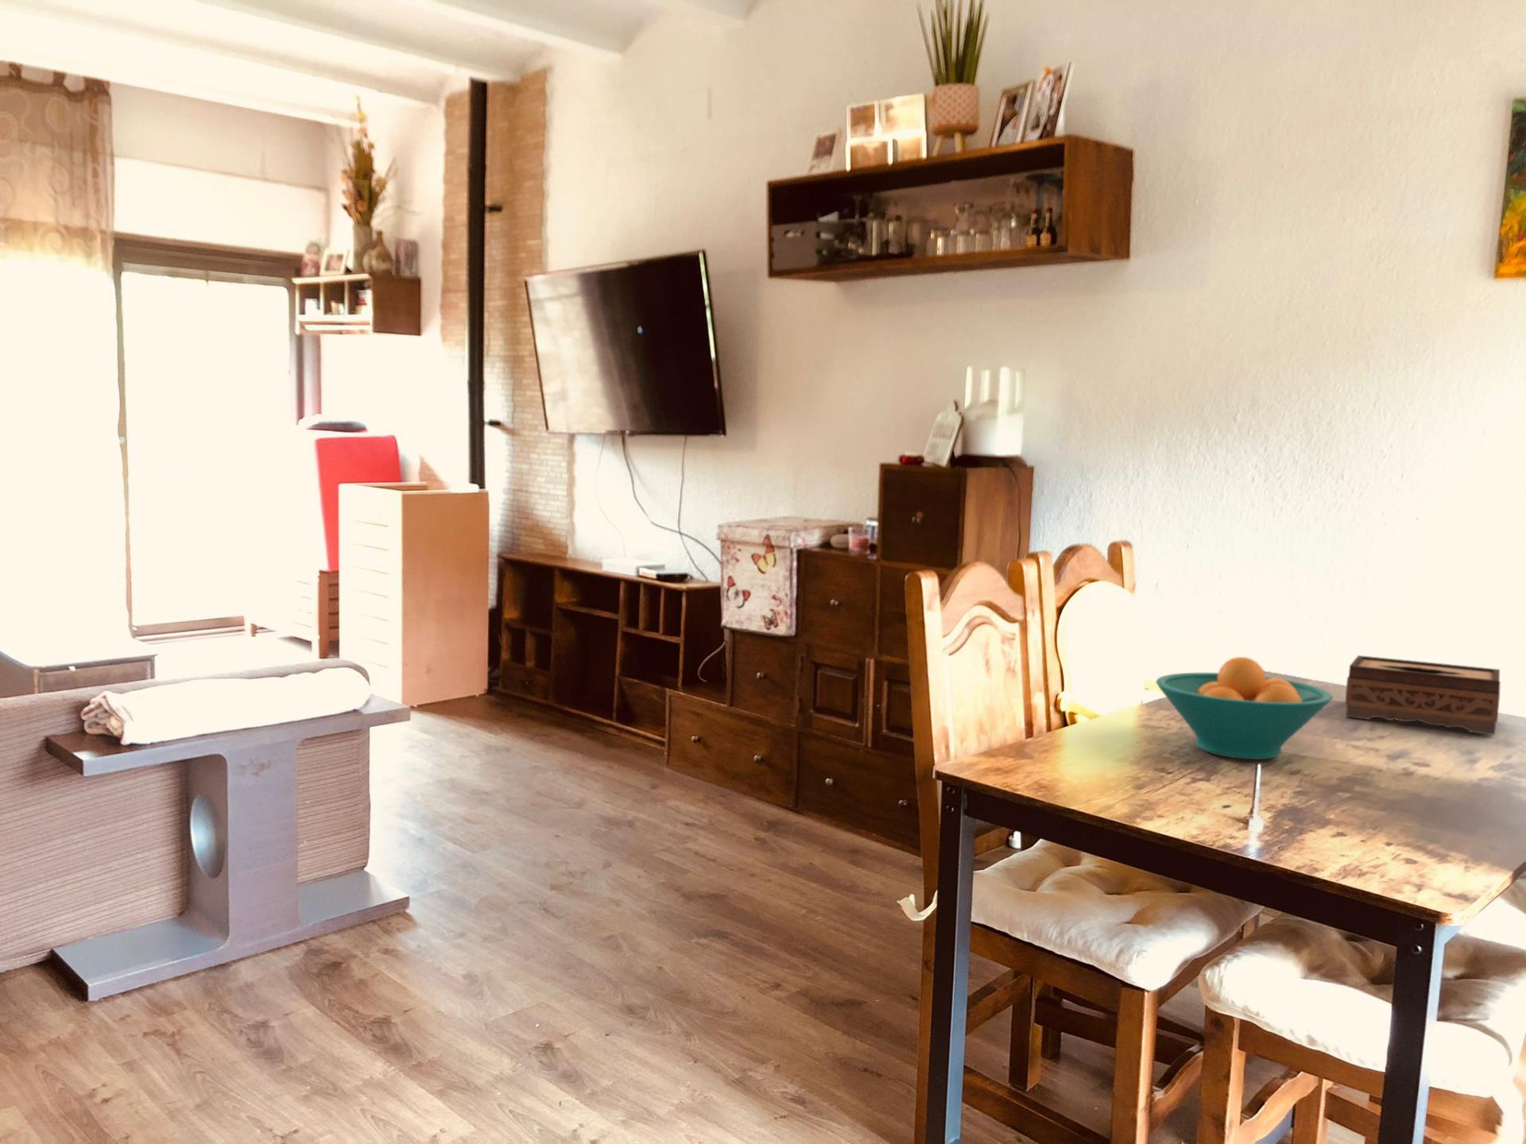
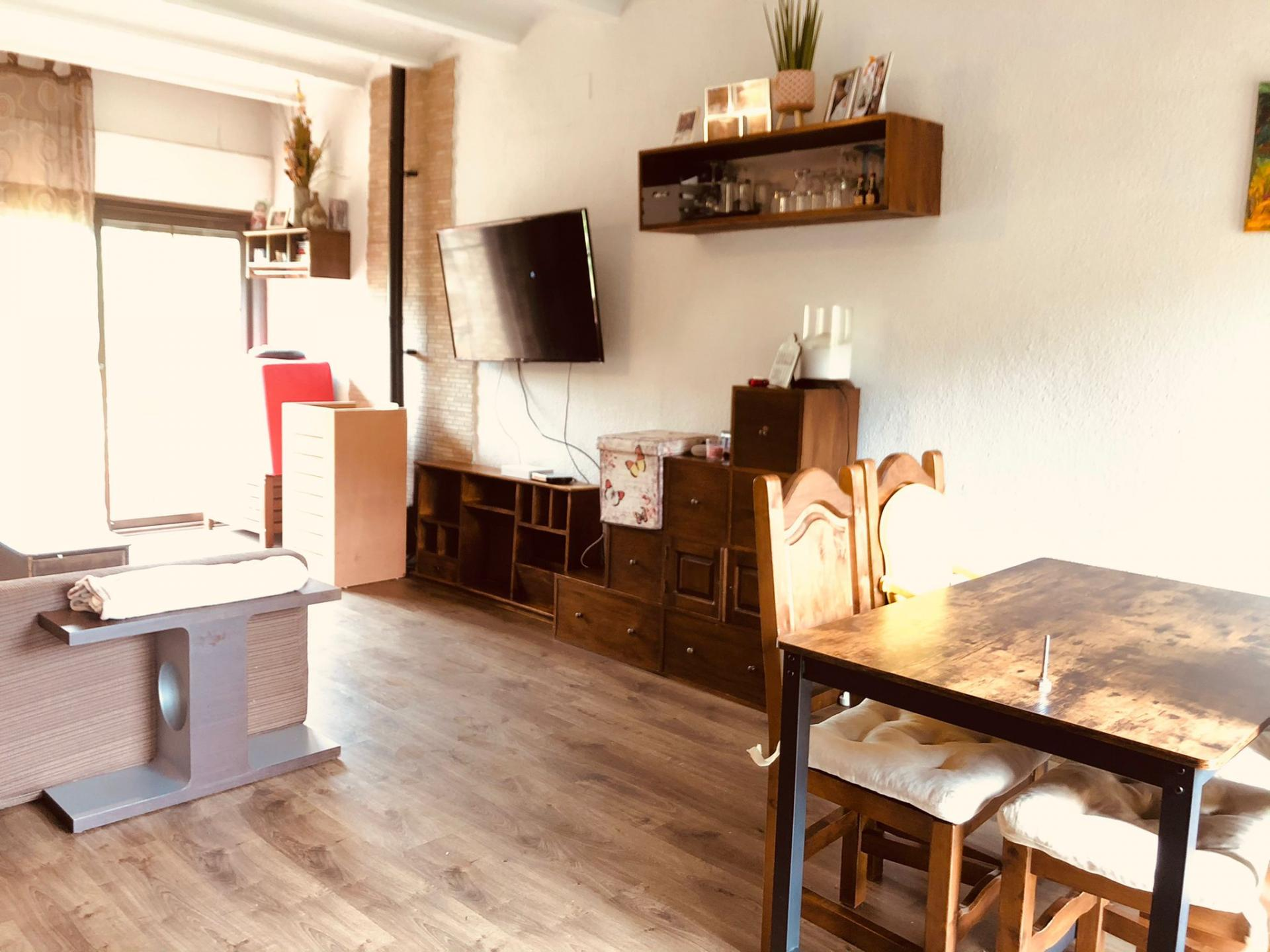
- fruit bowl (1241, 704)
- tissue box (1423, 692)
